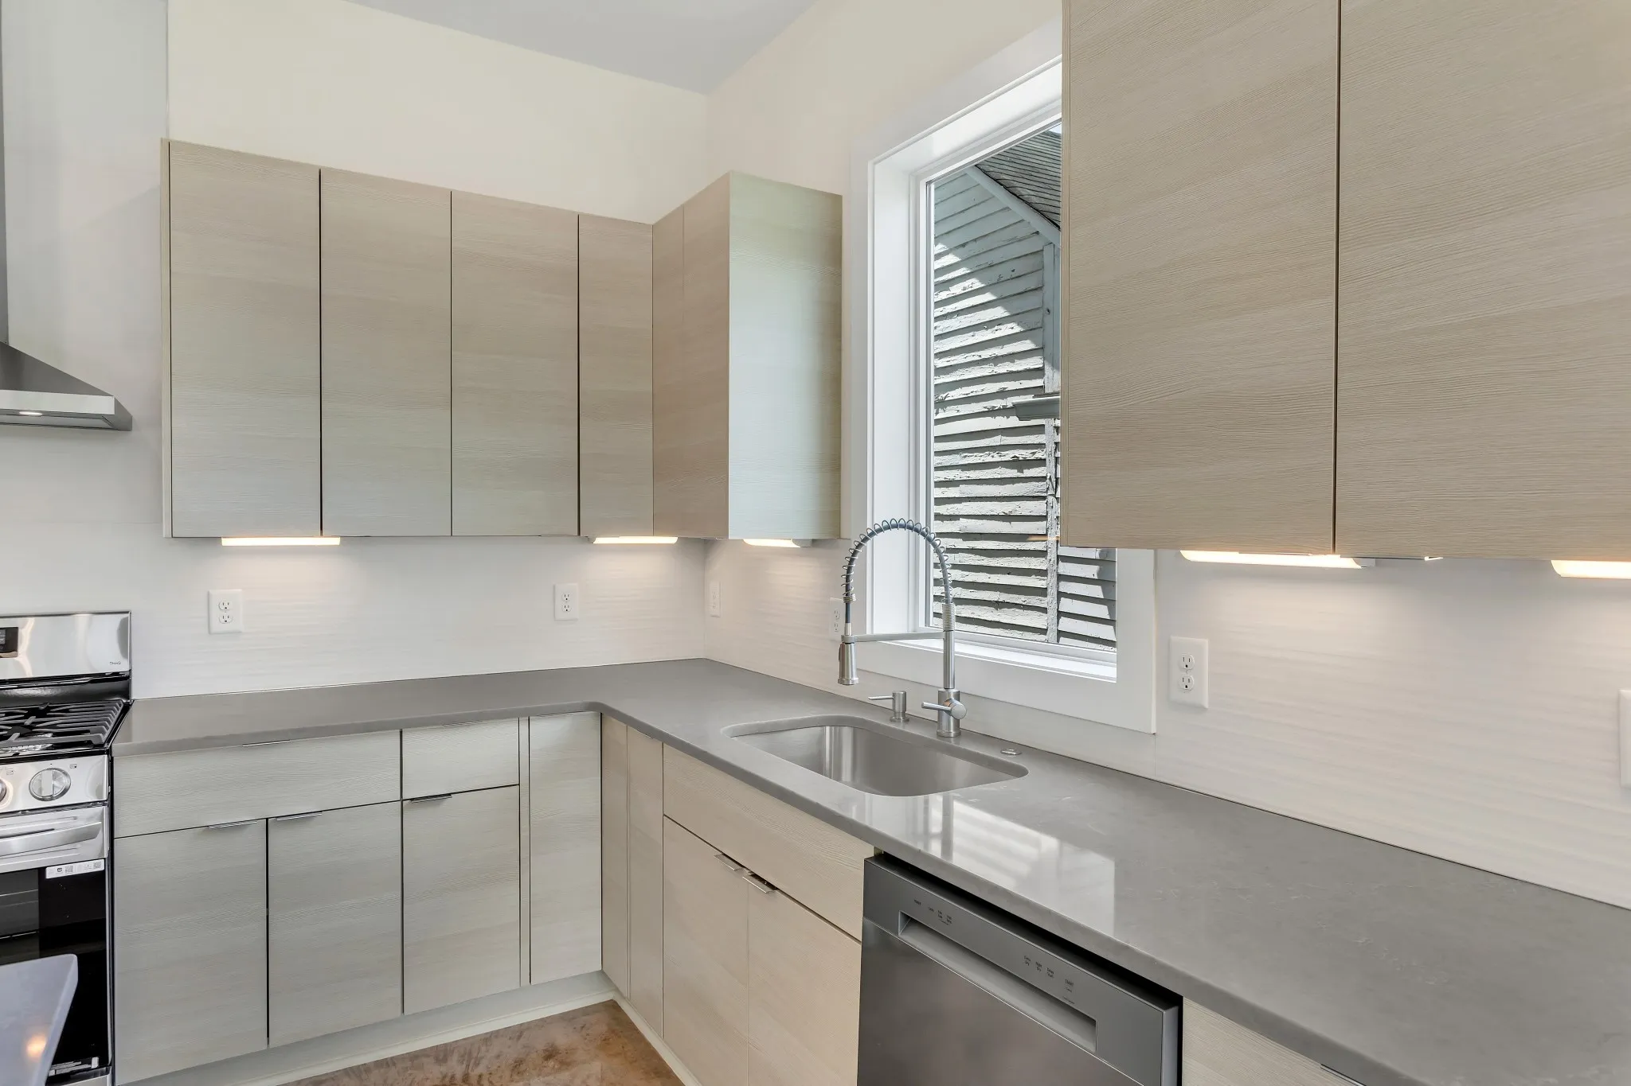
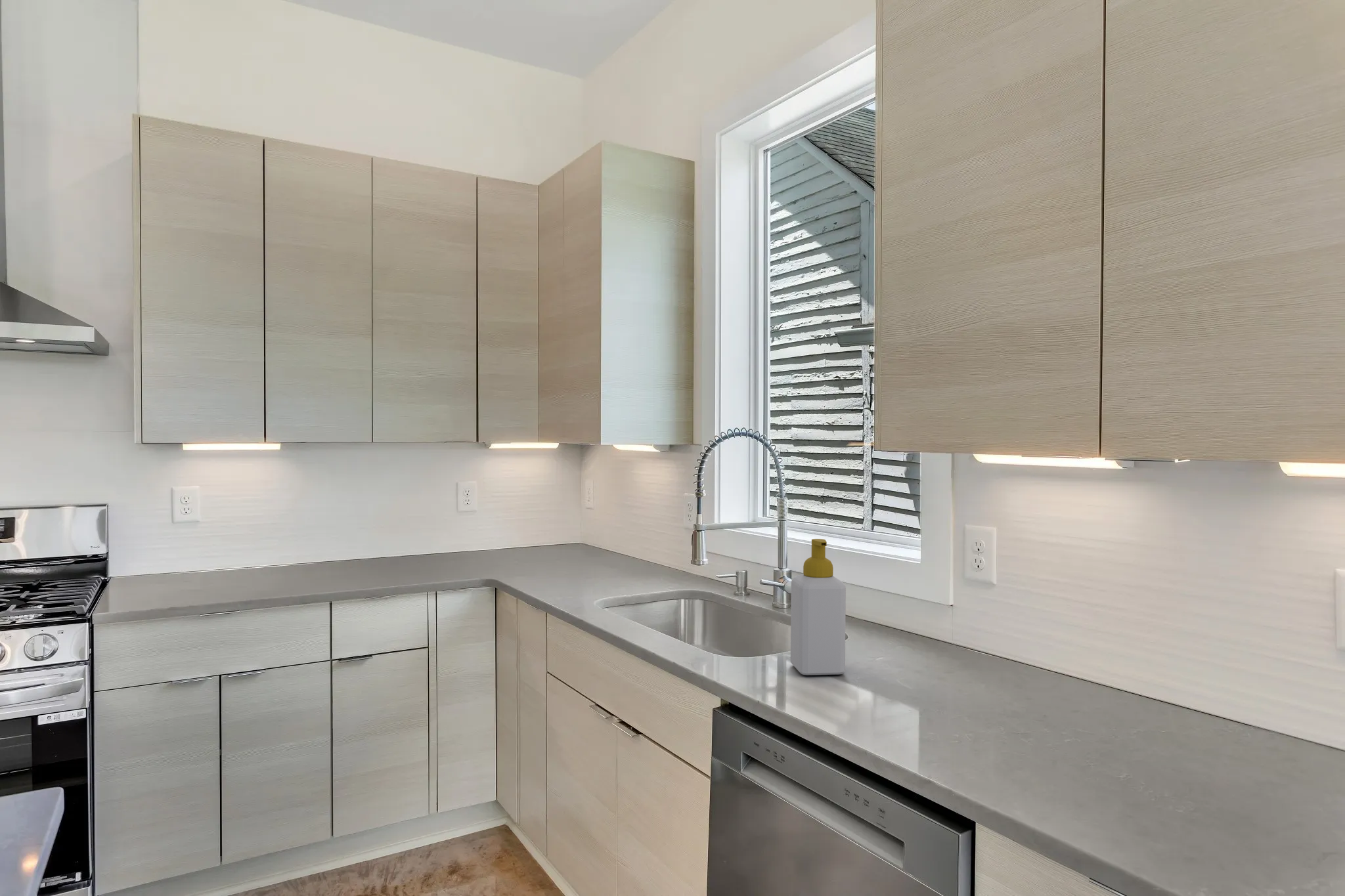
+ soap bottle (818, 605)
